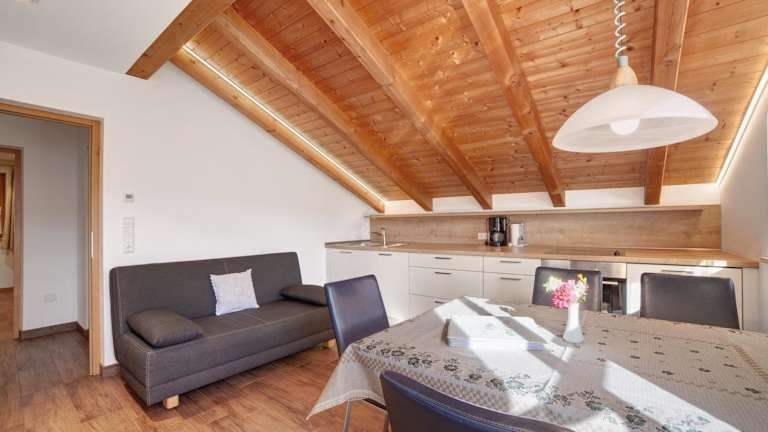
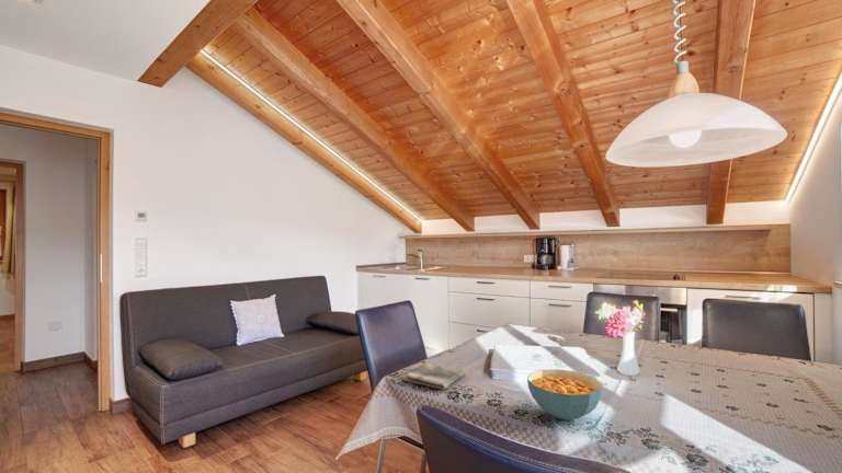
+ cereal bowl (564, 397)
+ dish towel (433, 373)
